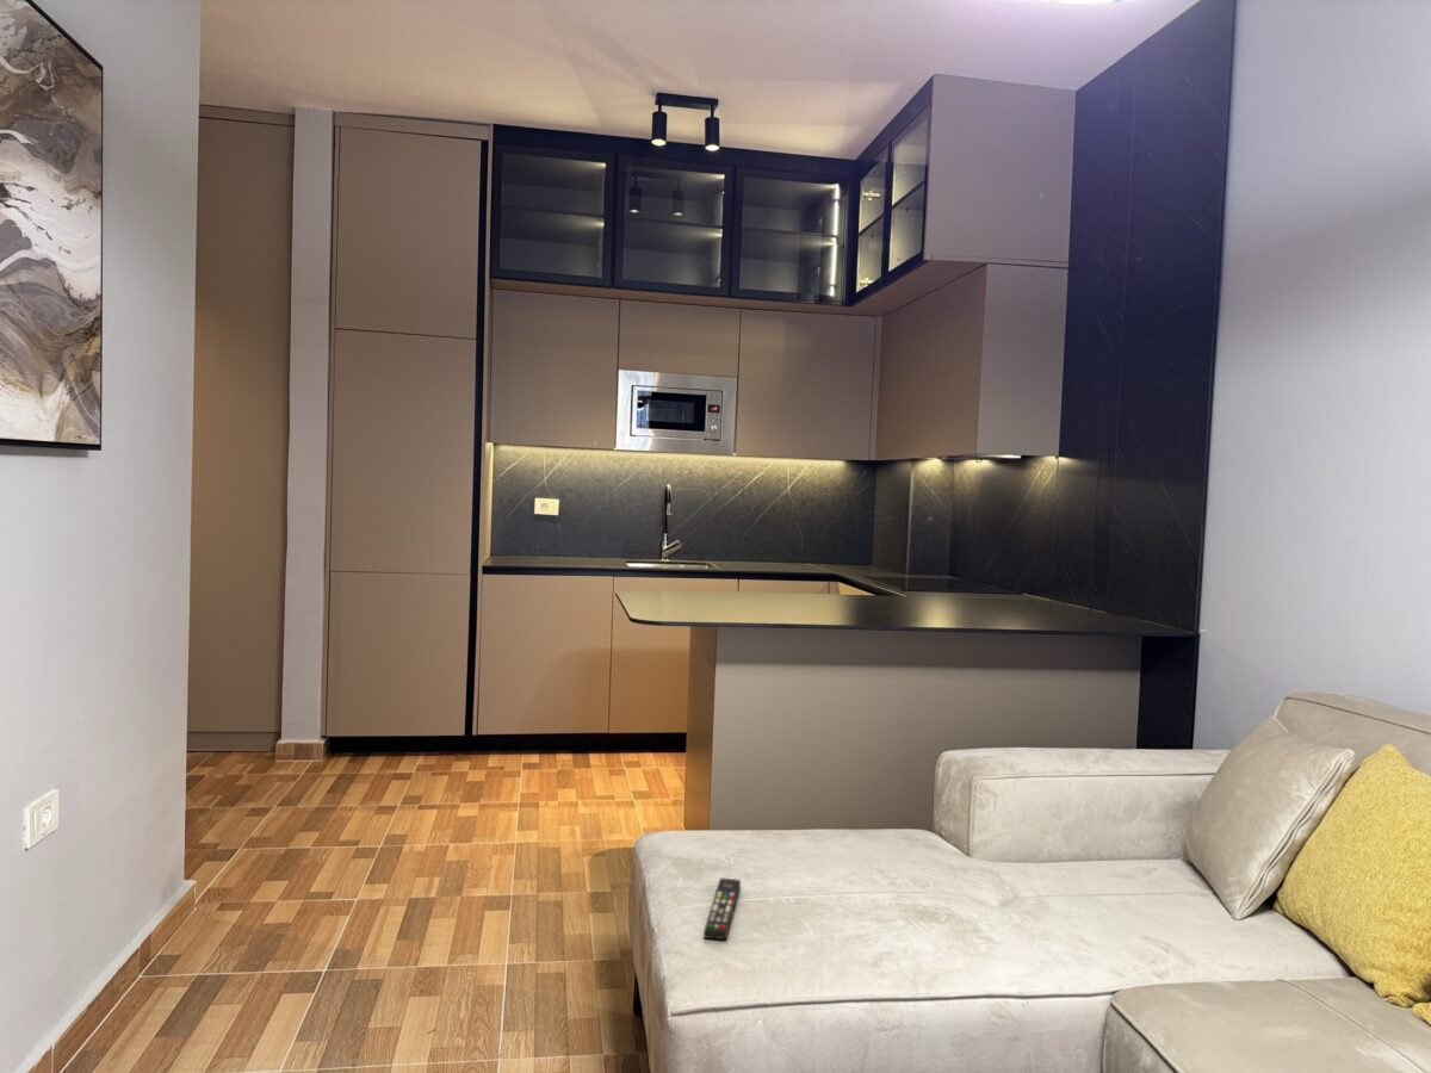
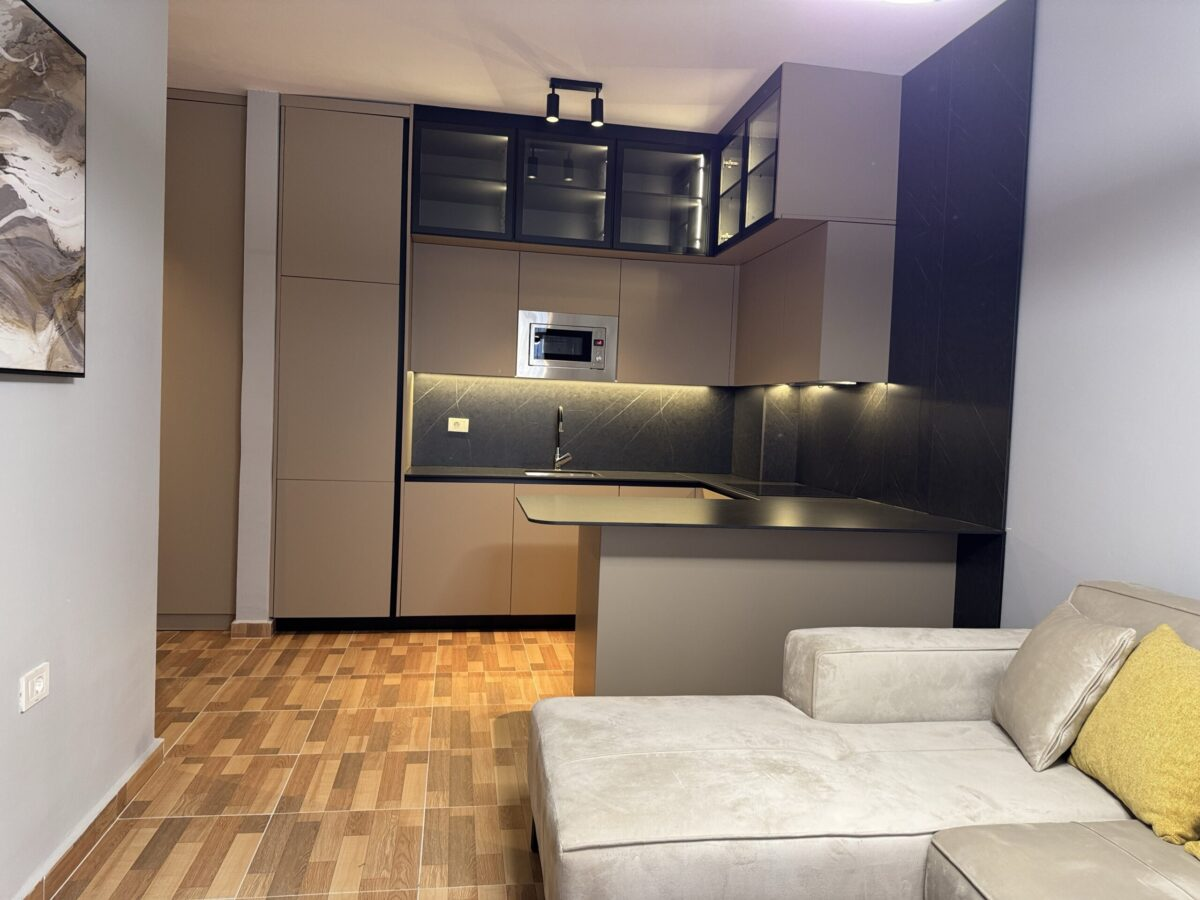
- remote control (723, 905)
